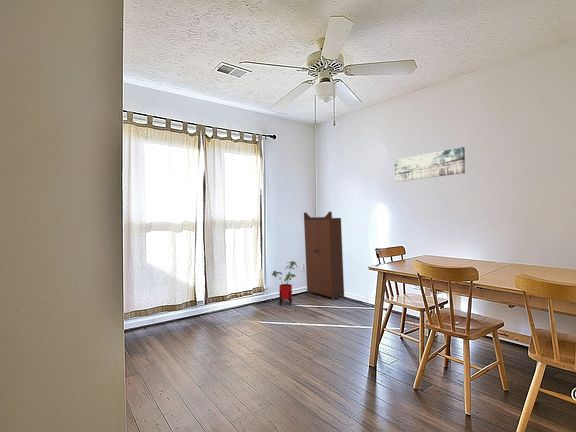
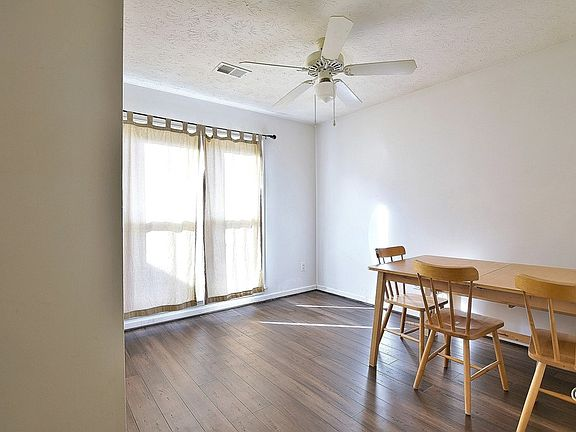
- wall art (426, 166)
- cabinet (323, 253)
- house plant (287, 282)
